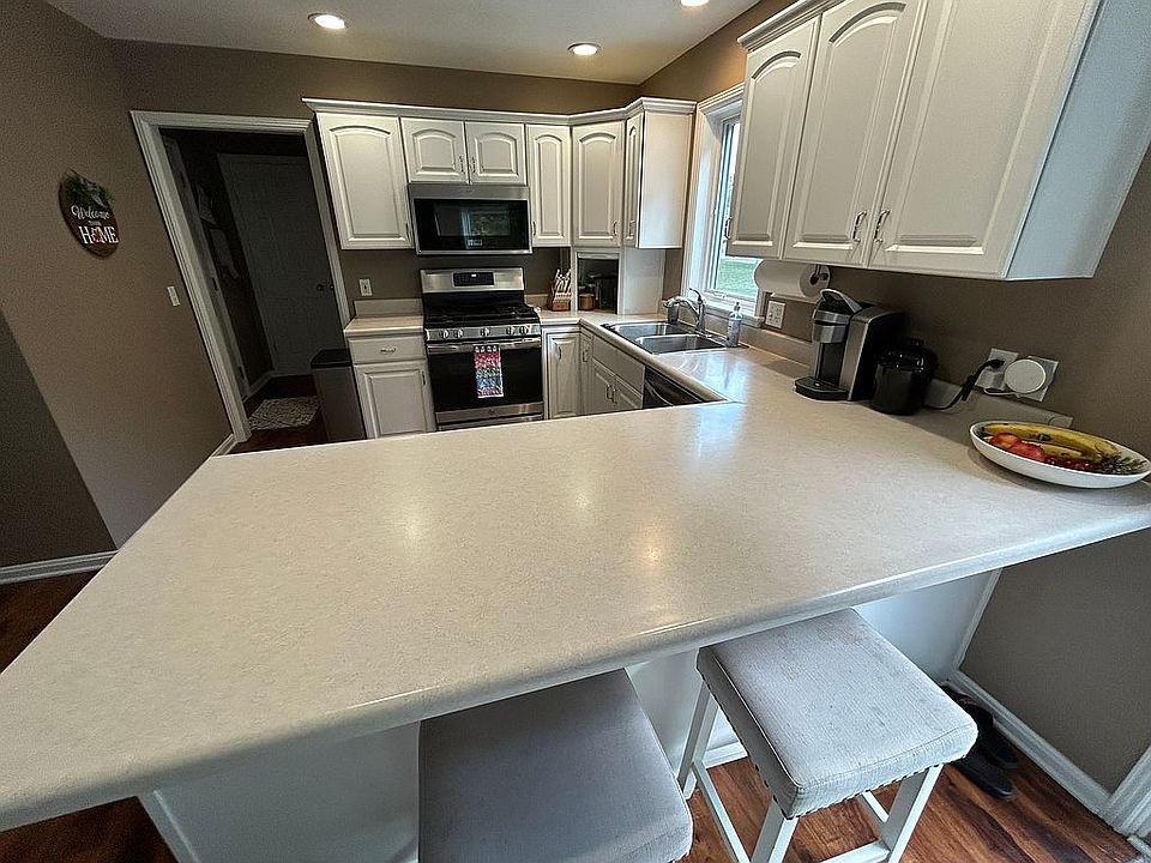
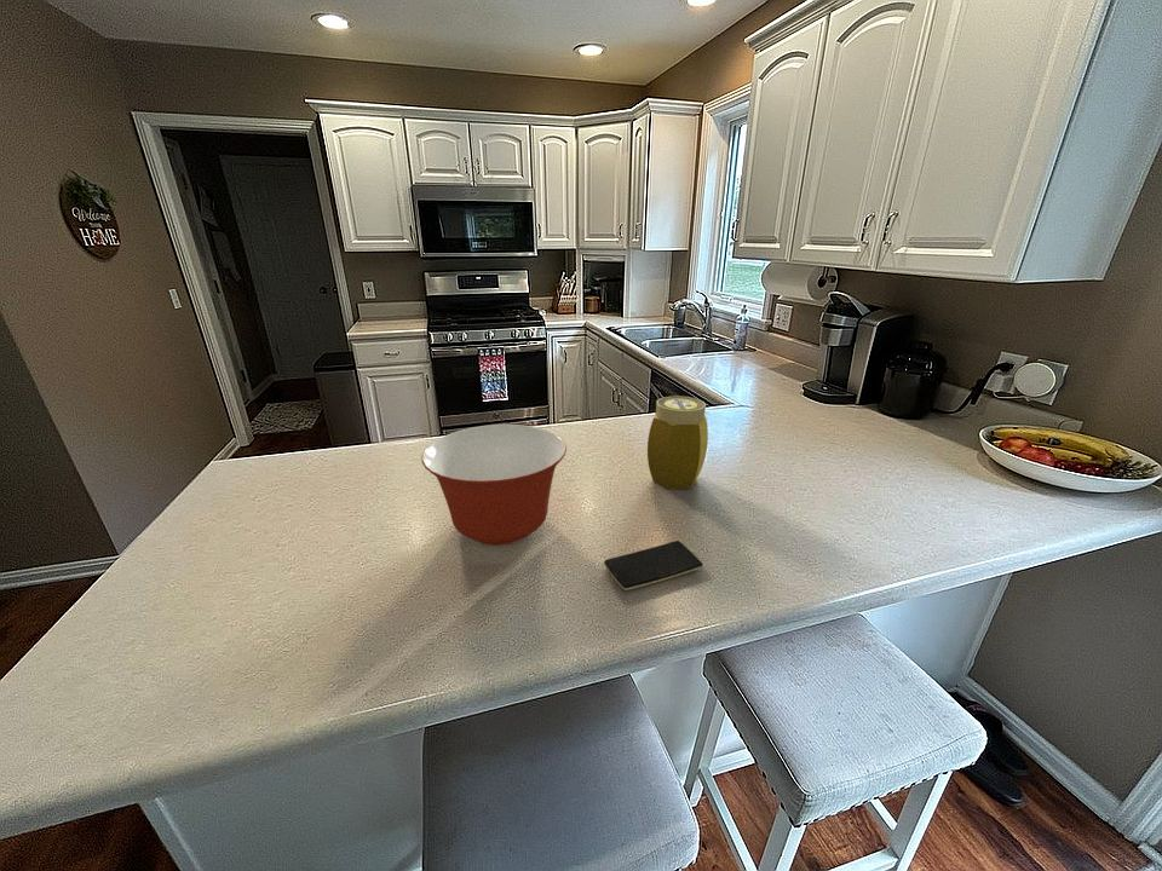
+ jar (677, 442)
+ smartphone (652, 564)
+ mixing bowl (499, 488)
